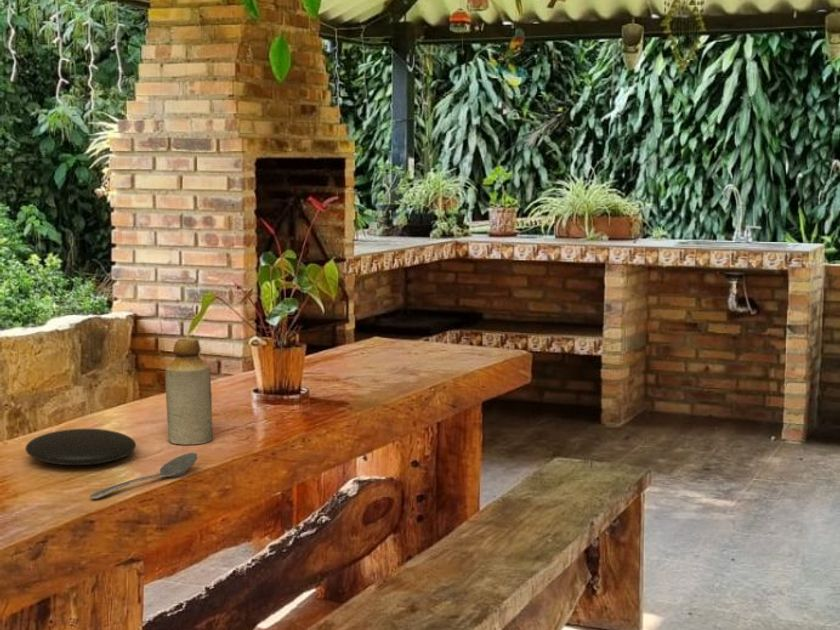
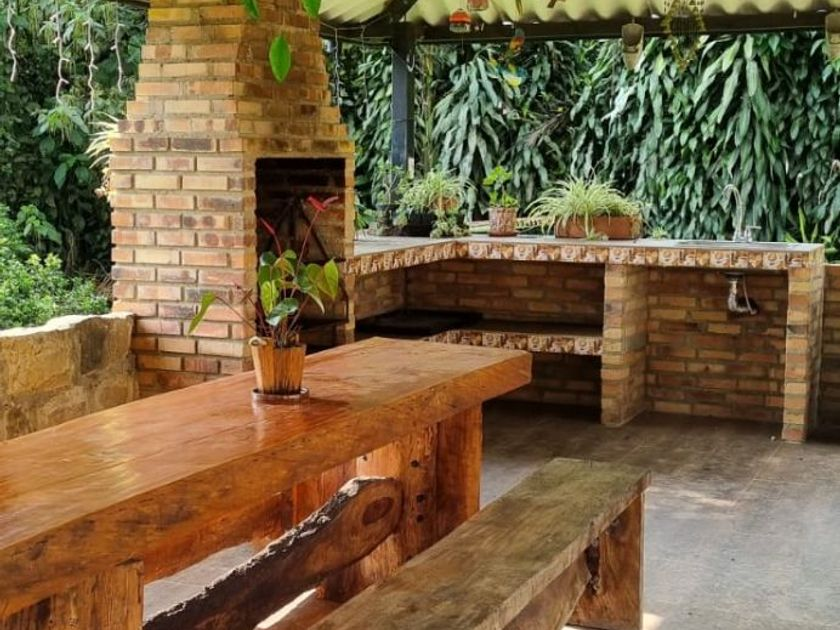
- bottle (189, 389)
- stirrer (146, 476)
- plate (81, 446)
